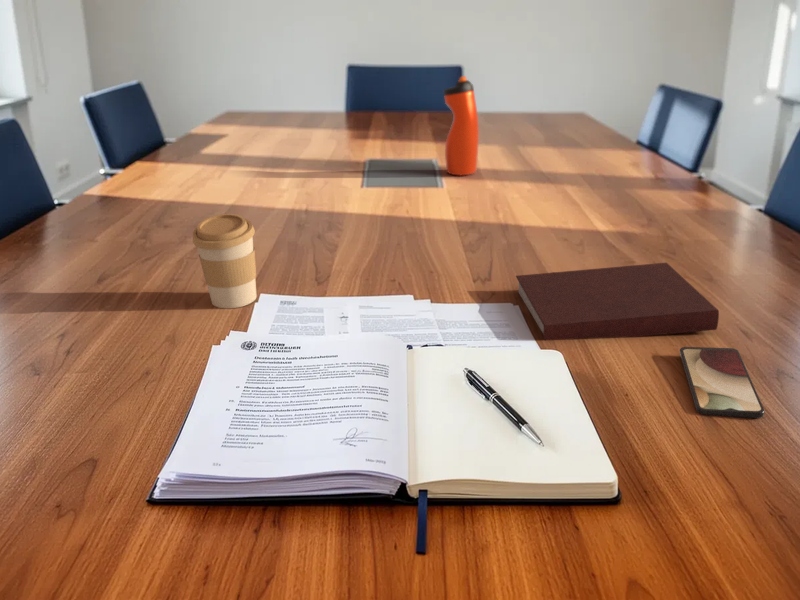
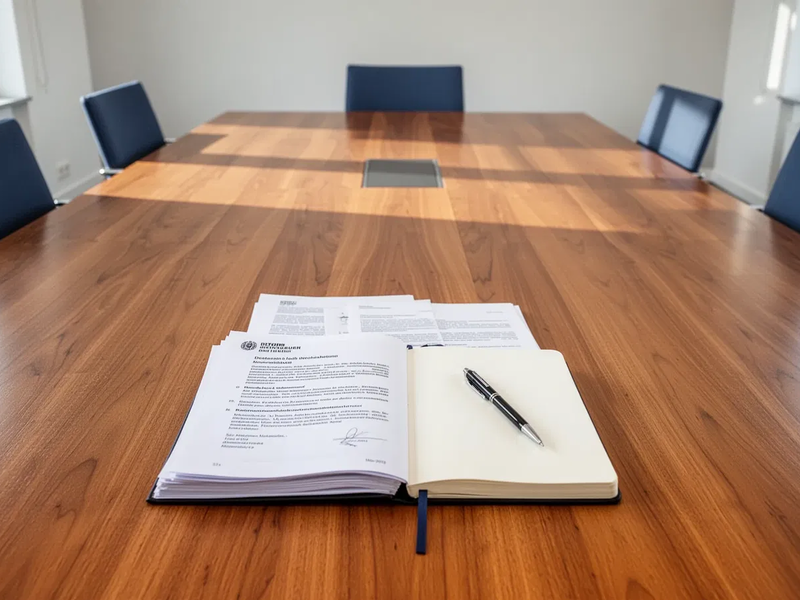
- water bottle (461, 125)
- notebook (610, 301)
- coffee cup (228, 260)
- smartphone (718, 380)
